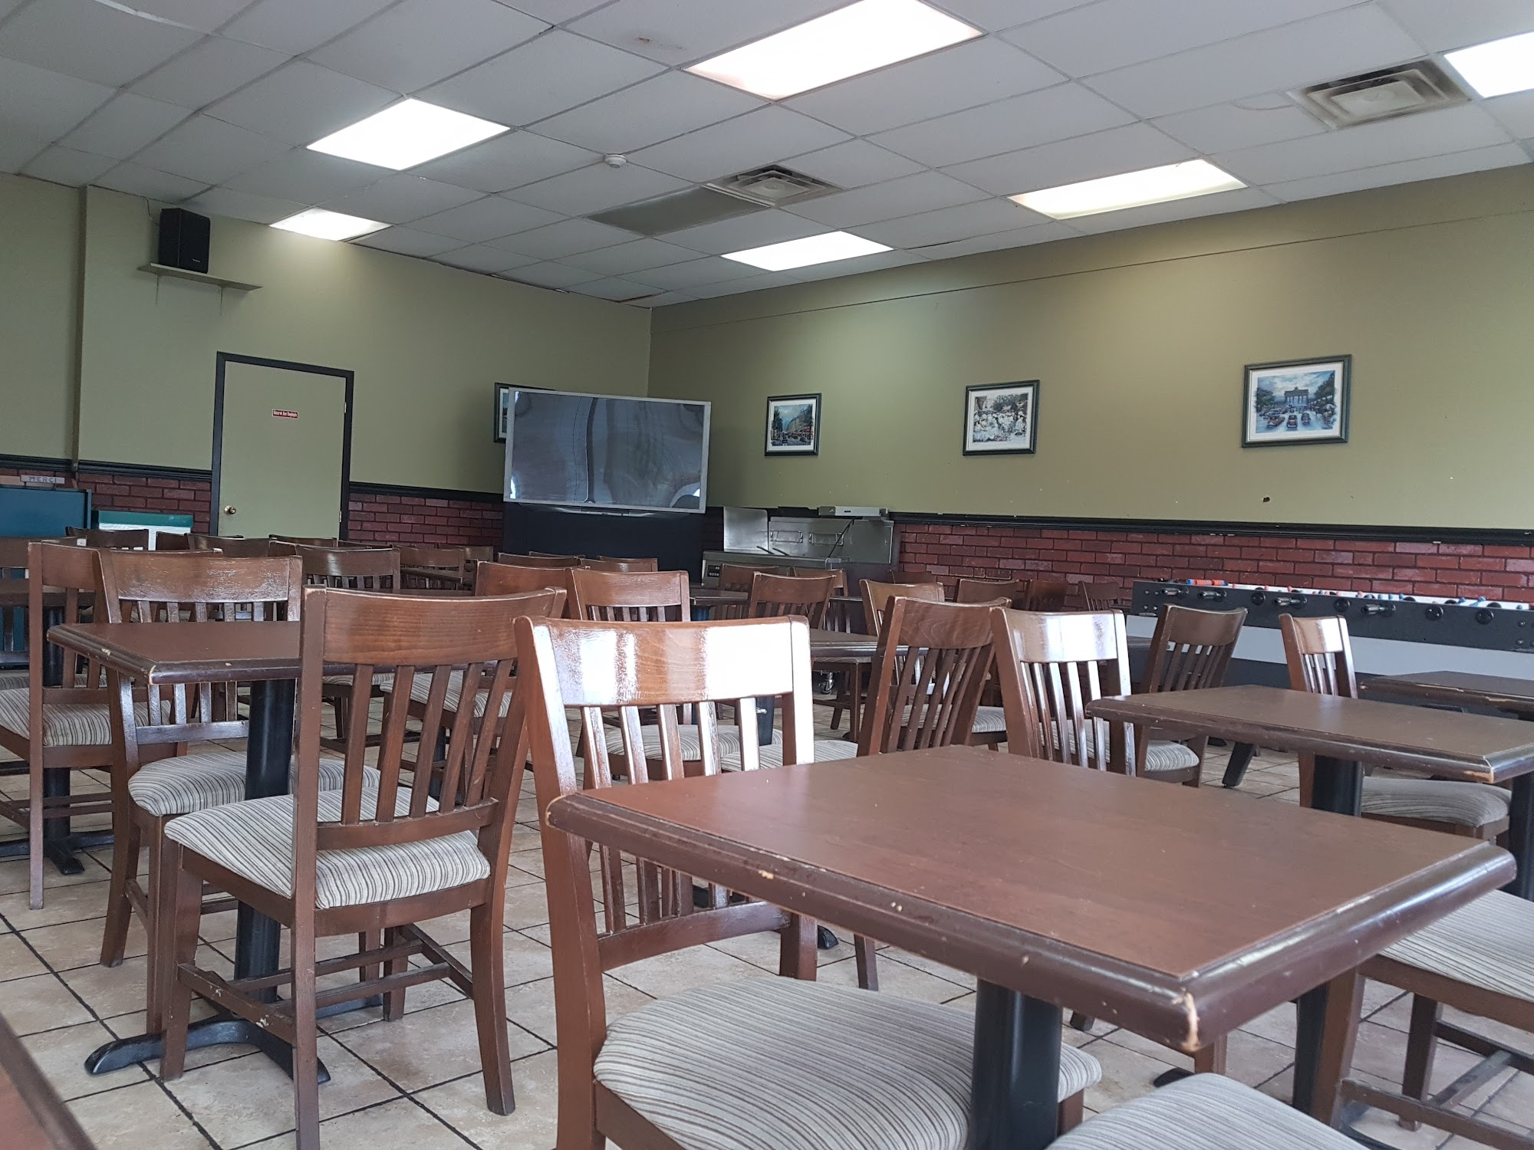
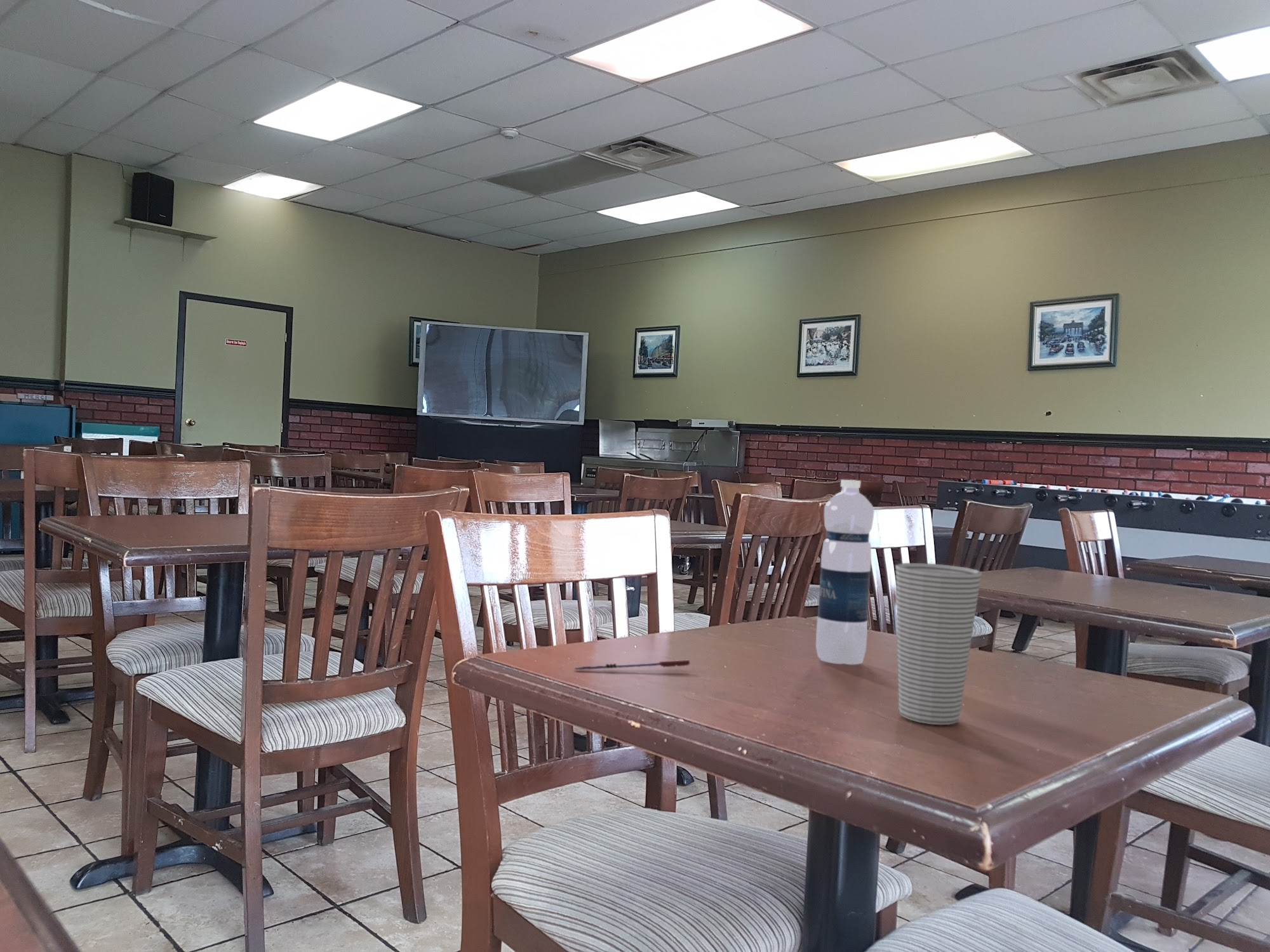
+ water bottle (845, 571)
+ cup (933, 642)
+ pen (632, 664)
